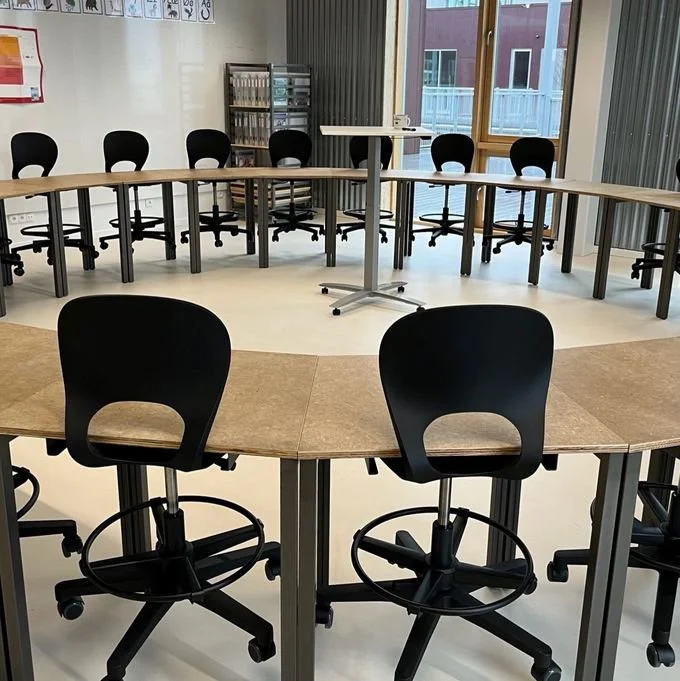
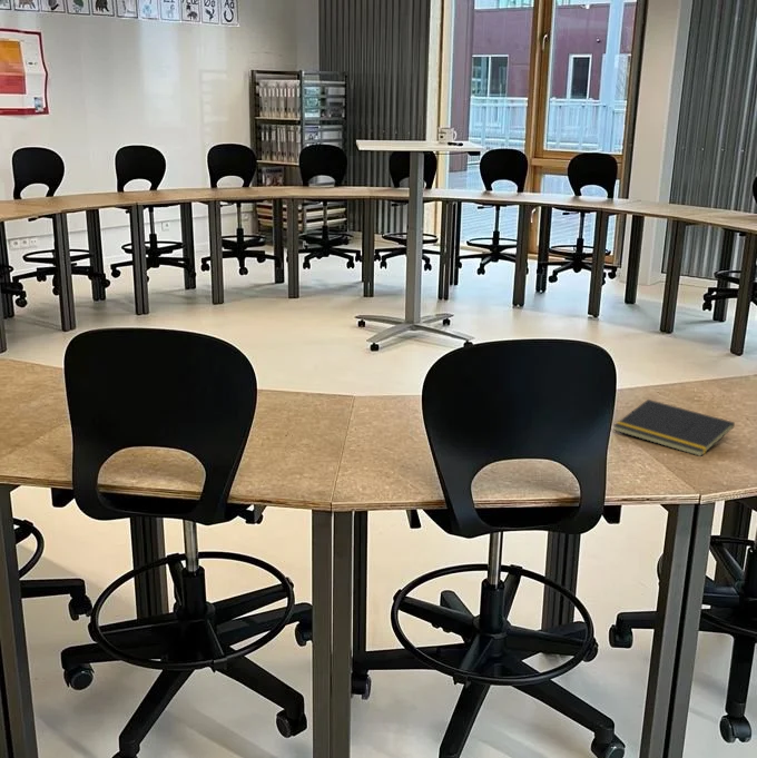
+ notepad (672, 426)
